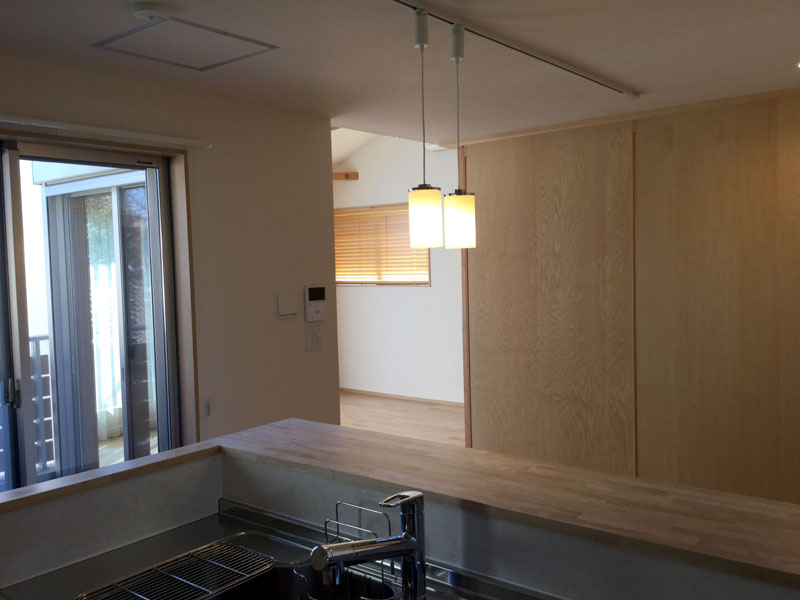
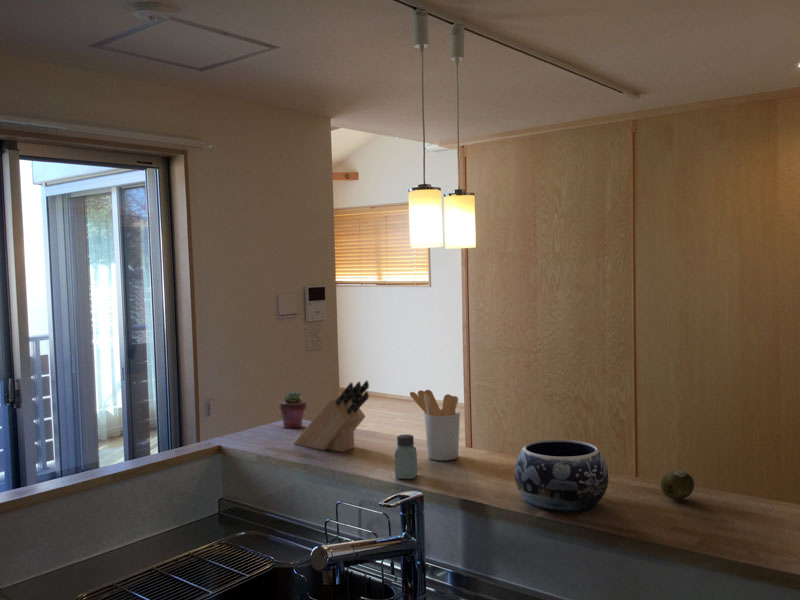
+ utensil holder (435, 422)
+ fruit (677, 485)
+ saltshaker (405, 456)
+ decorative bowl (560, 474)
+ potted succulent (292, 408)
+ knife block (333, 413)
